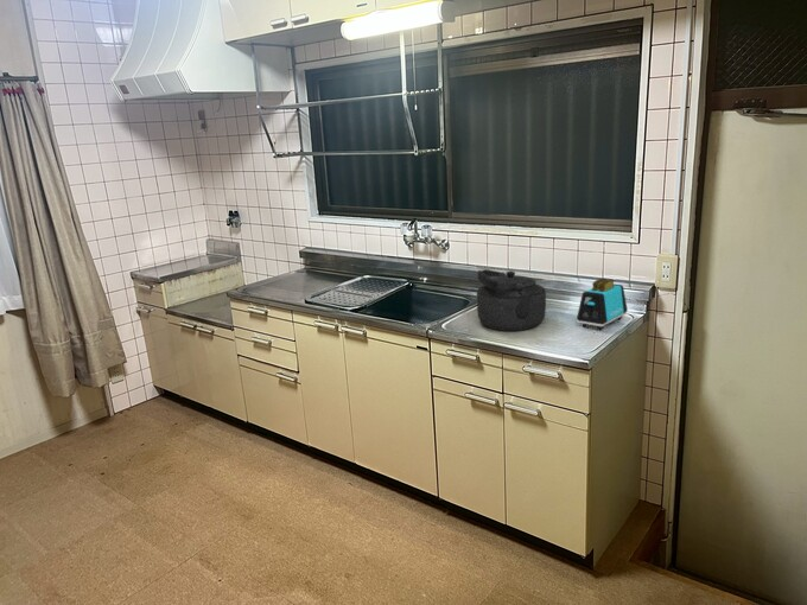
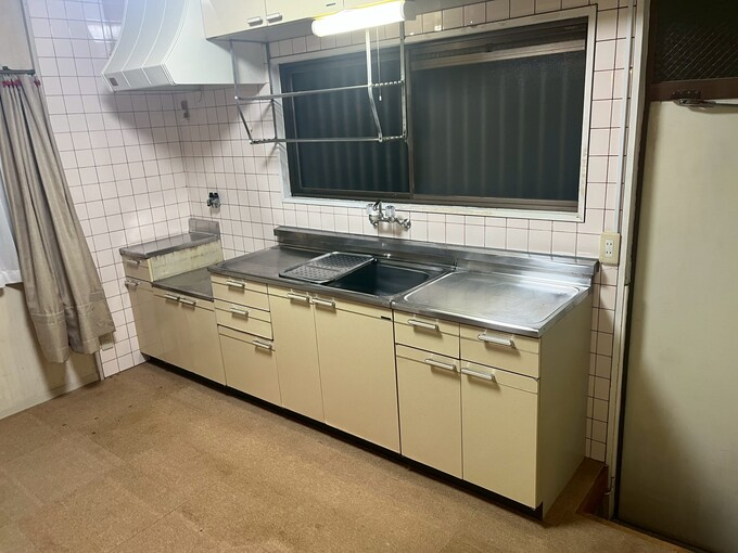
- toaster (602, 301)
- kettle (510, 298)
